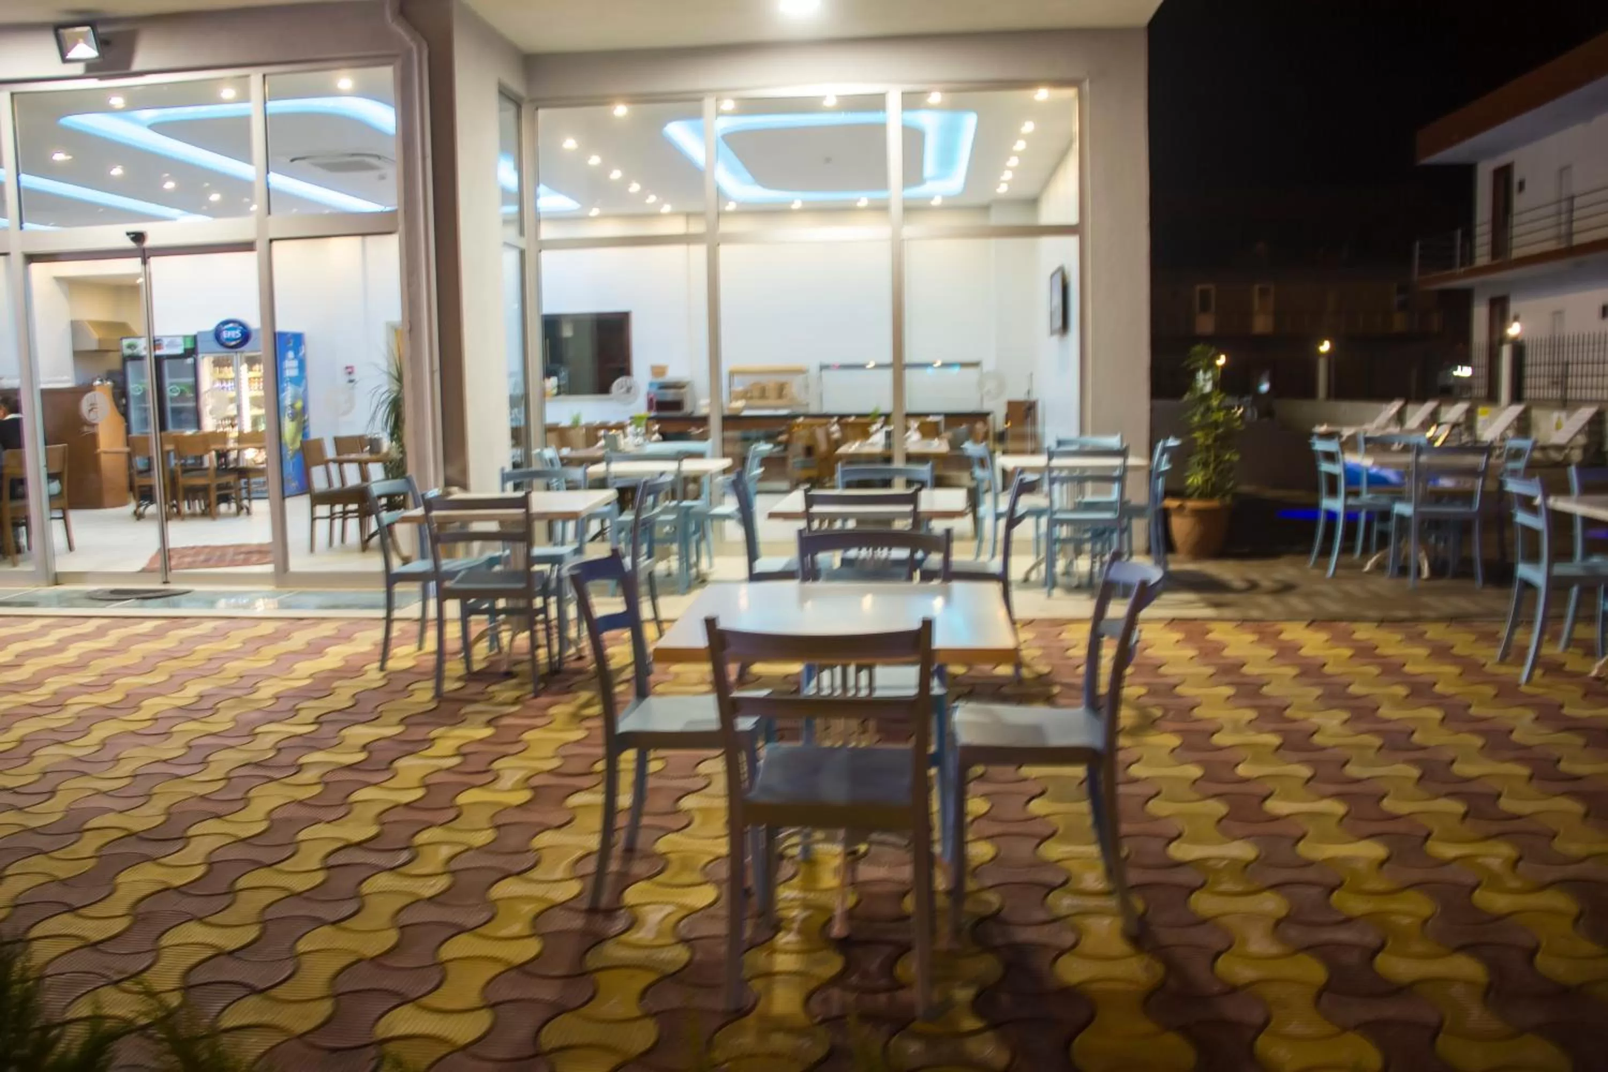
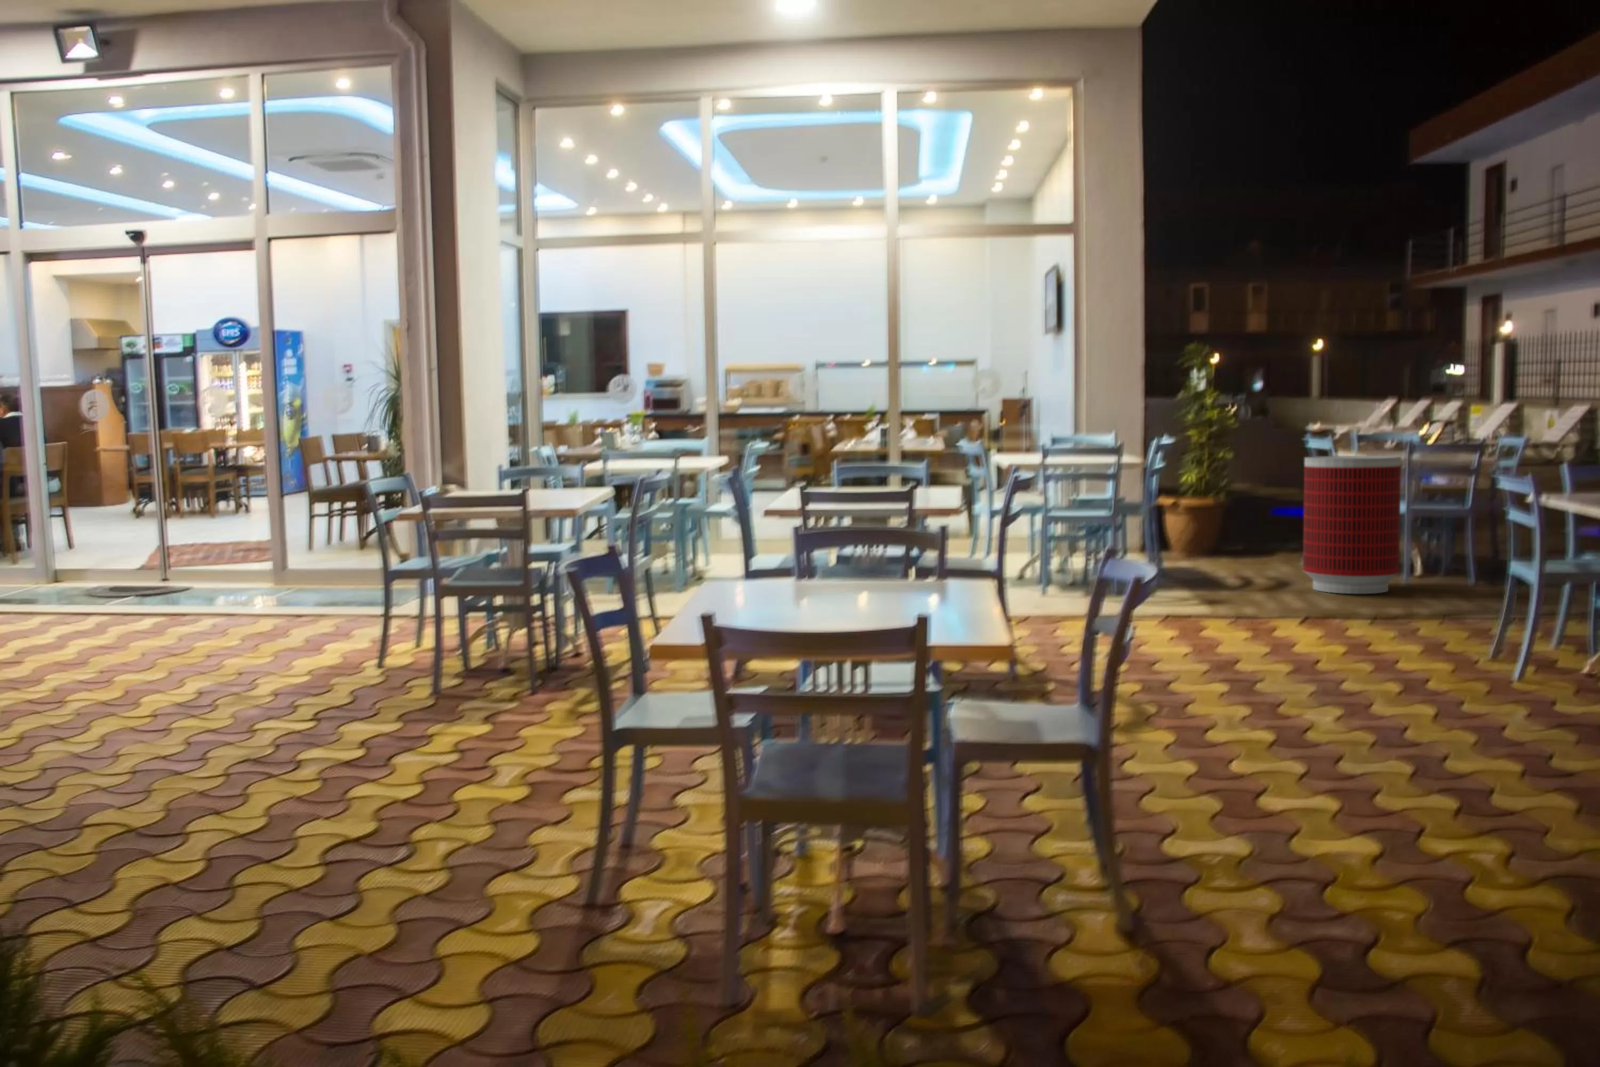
+ trash can (1351, 523)
